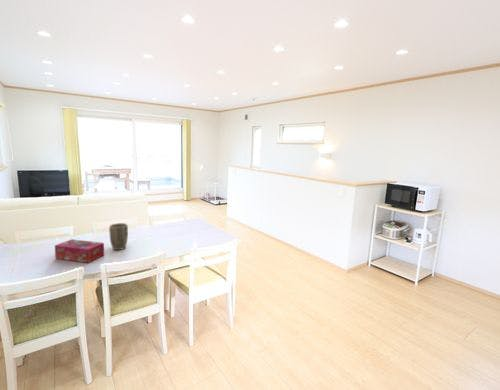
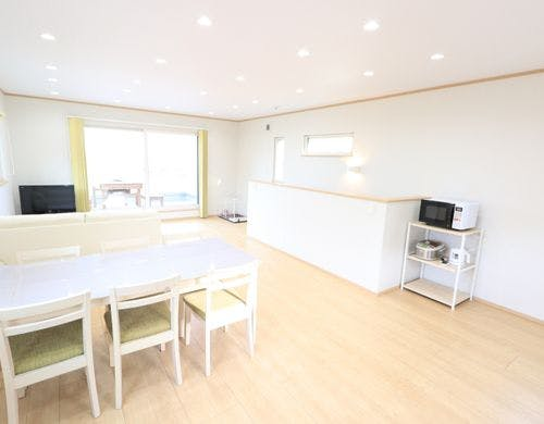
- tissue box (80, 250)
- plant pot (119, 236)
